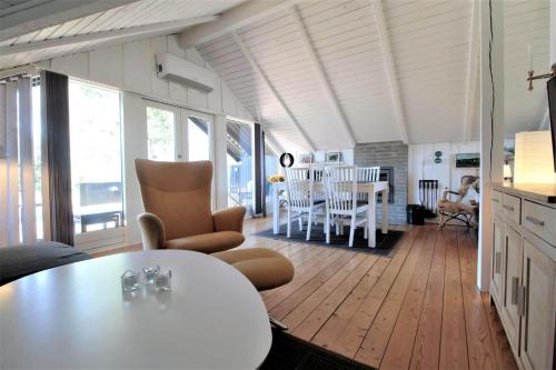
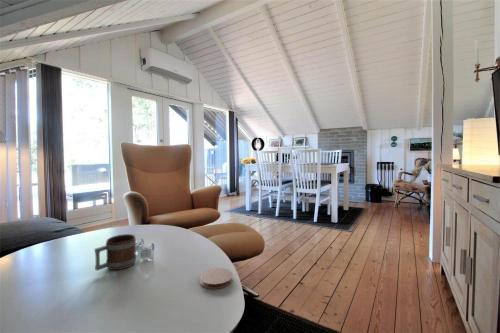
+ coaster (216, 277)
+ mug (116, 253)
